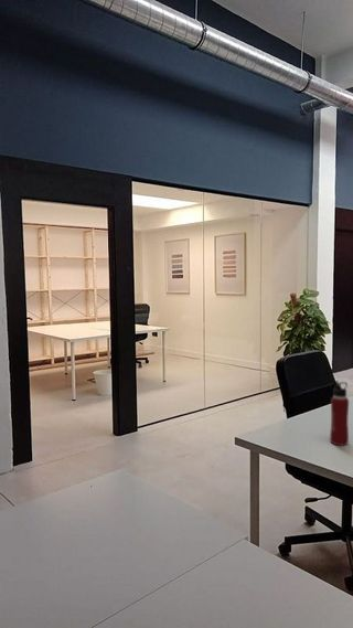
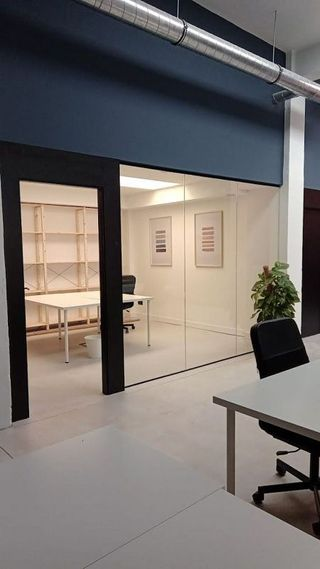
- water bottle (339, 412)
